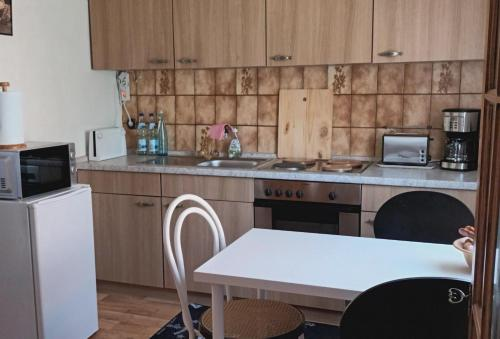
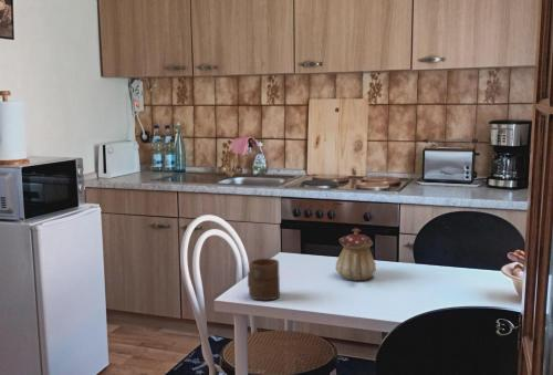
+ teapot (355, 252)
+ cup (263, 279)
